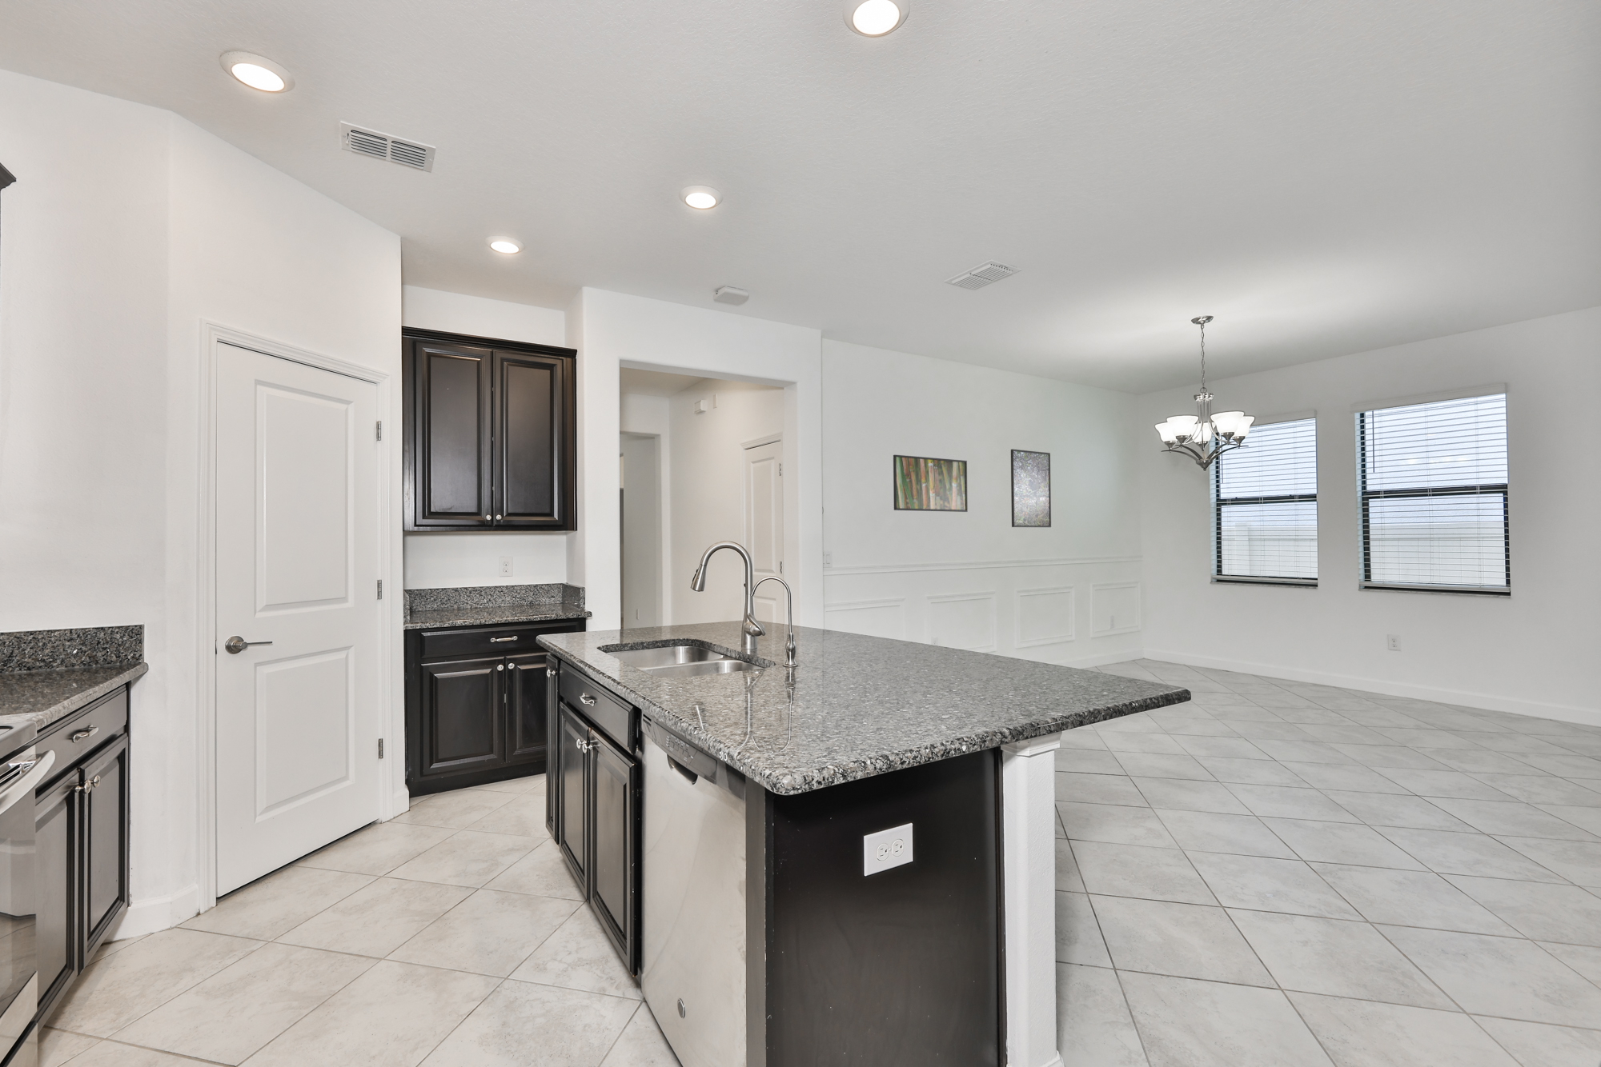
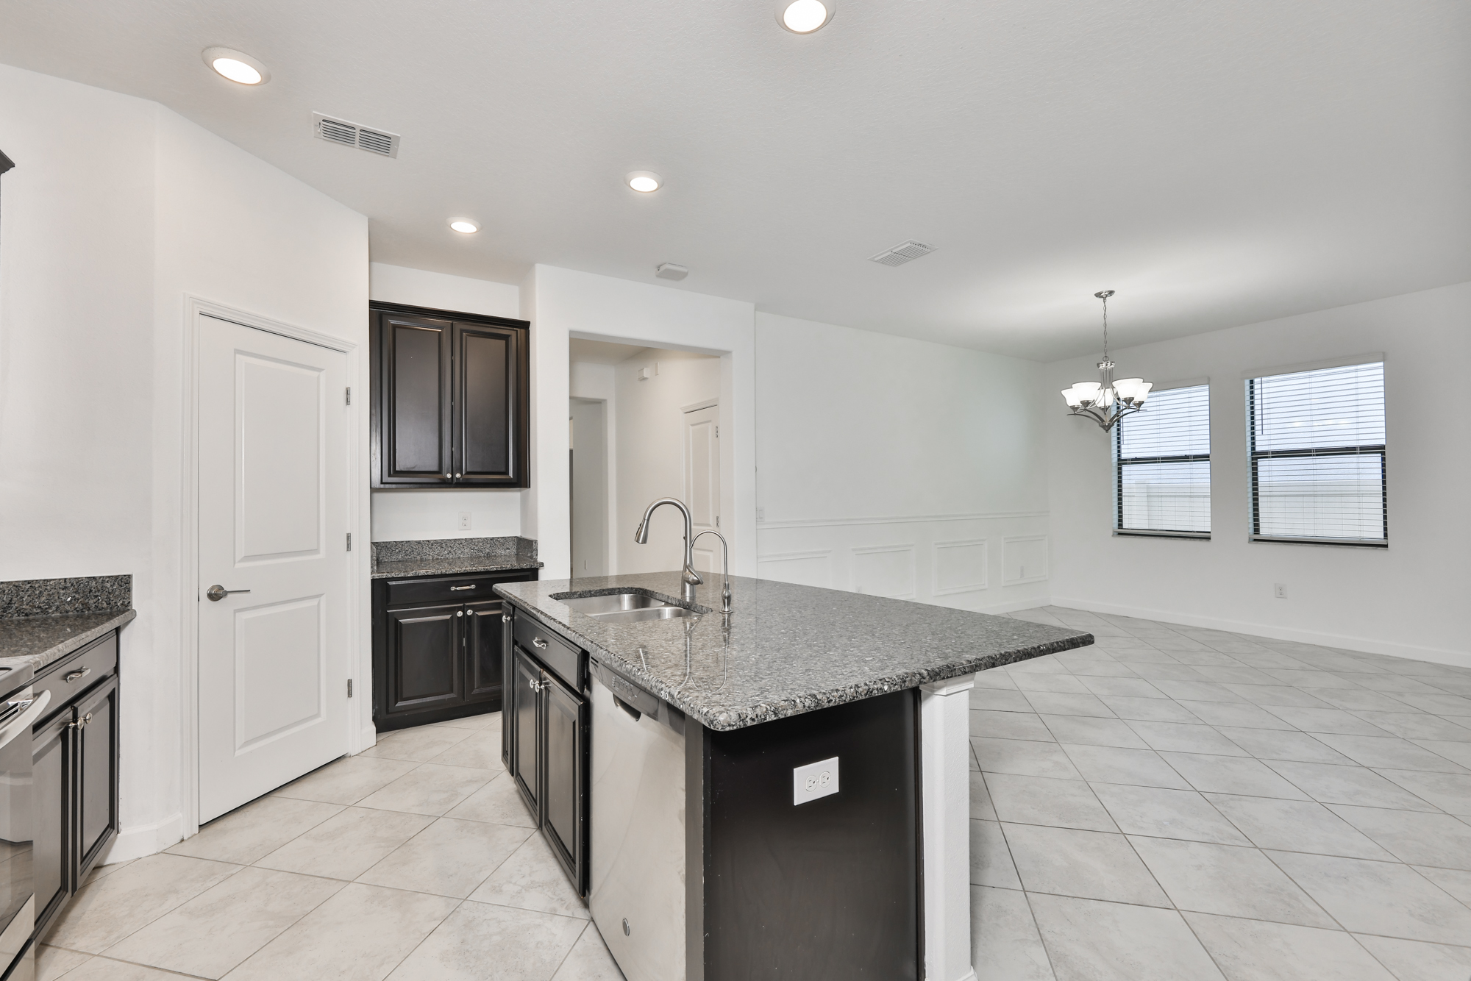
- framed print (932, 483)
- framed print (1032, 488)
